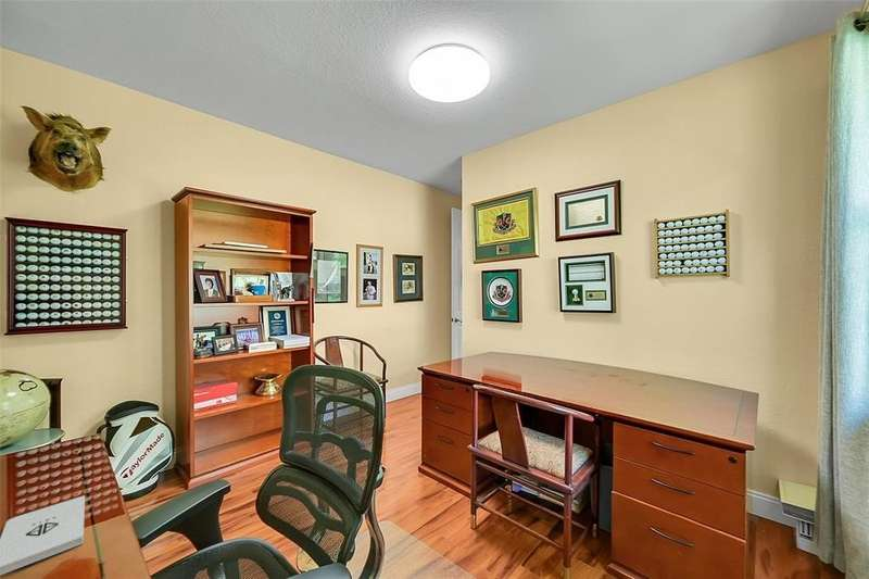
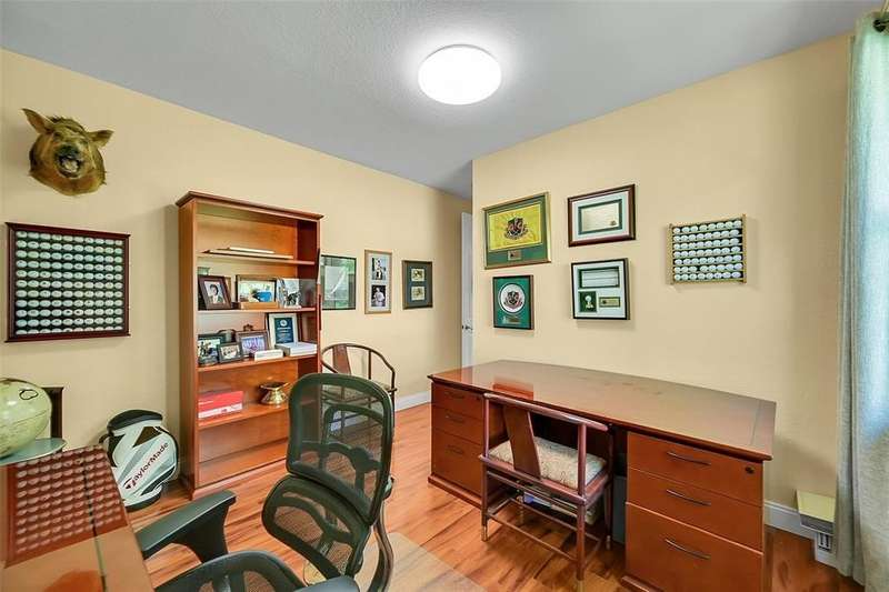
- notepad (43, 530)
